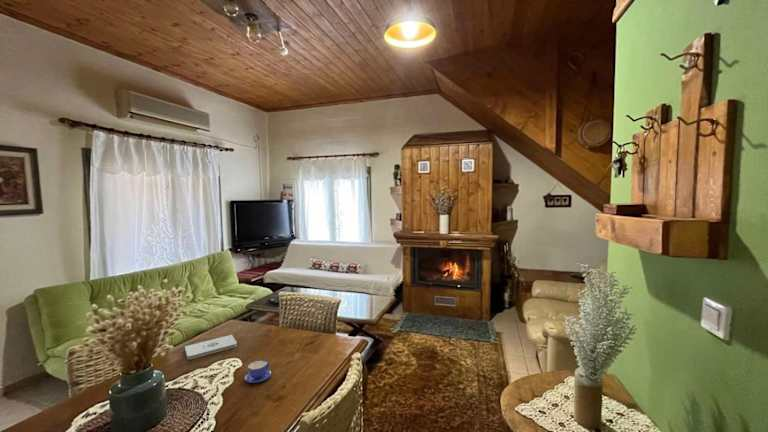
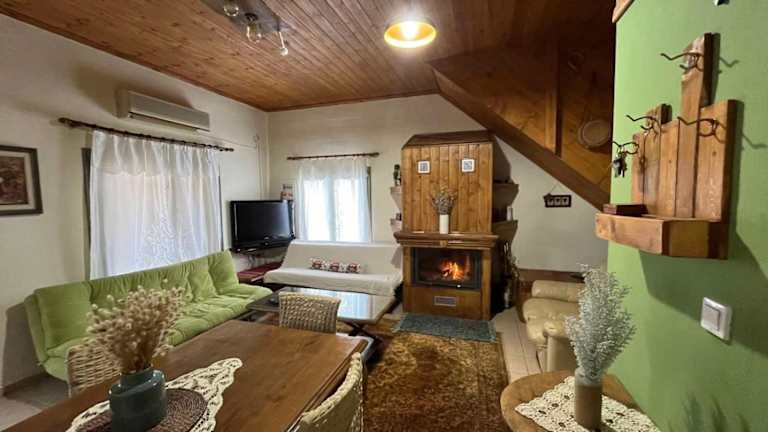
- teacup (258, 370)
- notepad (211, 346)
